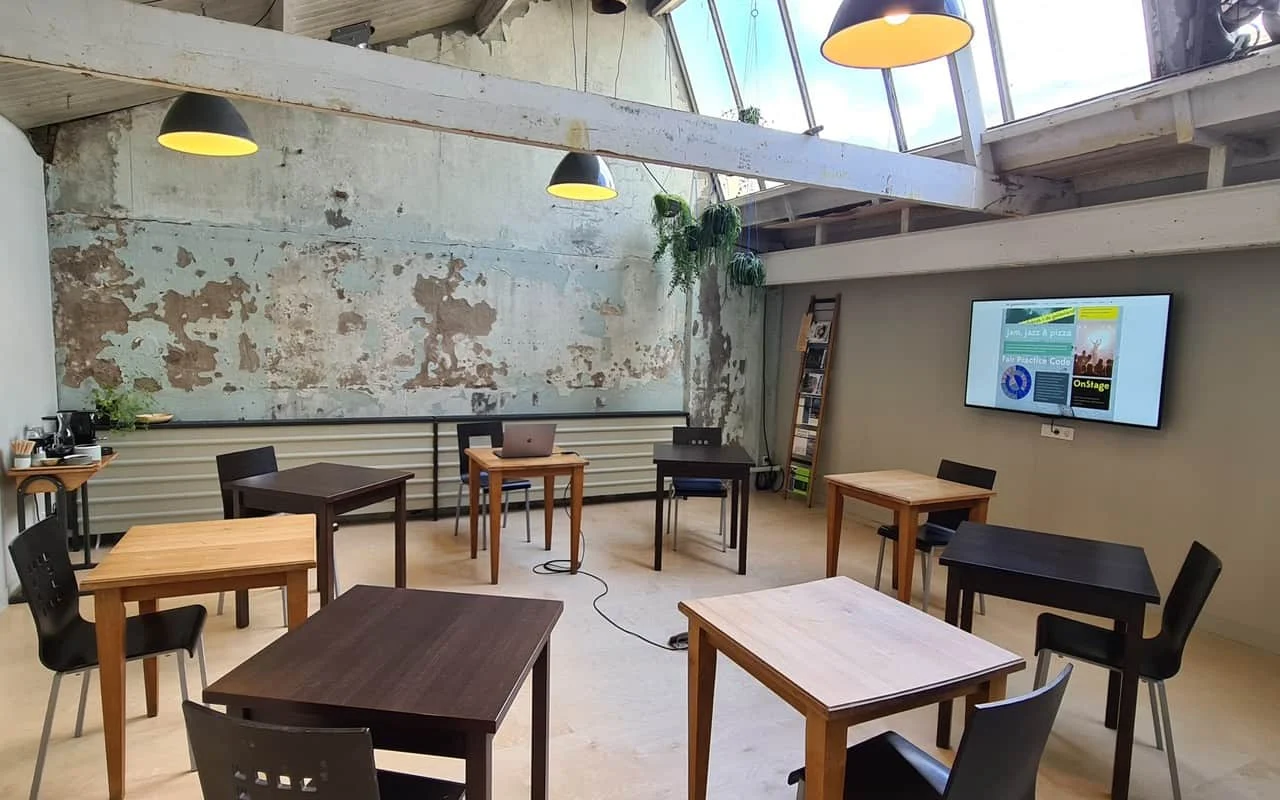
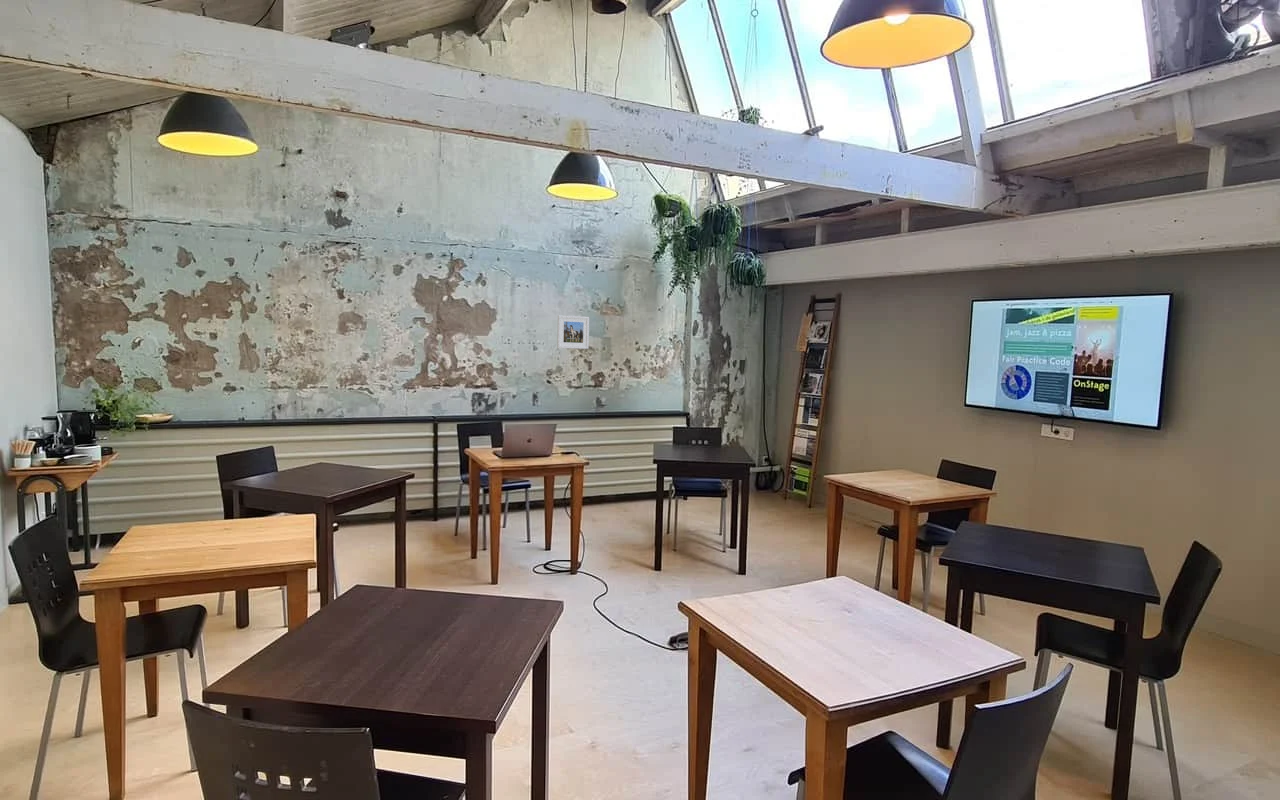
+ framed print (573, 332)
